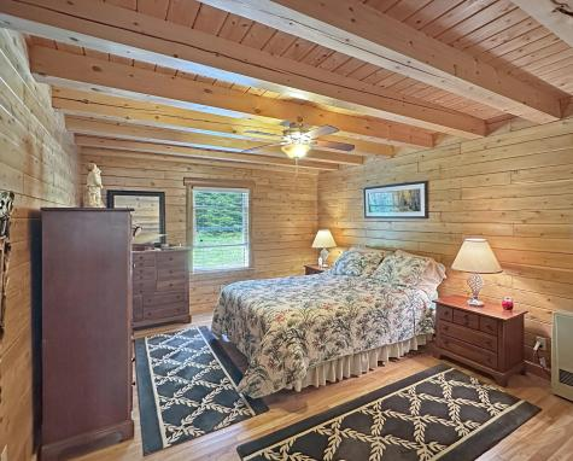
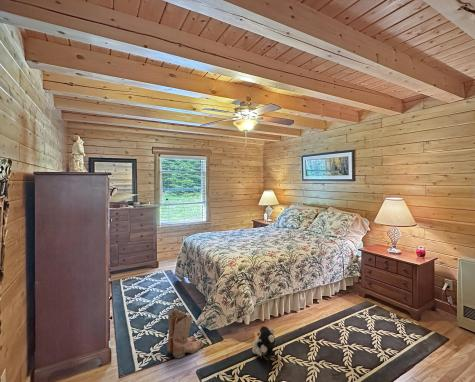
+ plush toy (263, 342)
+ boots (185, 328)
